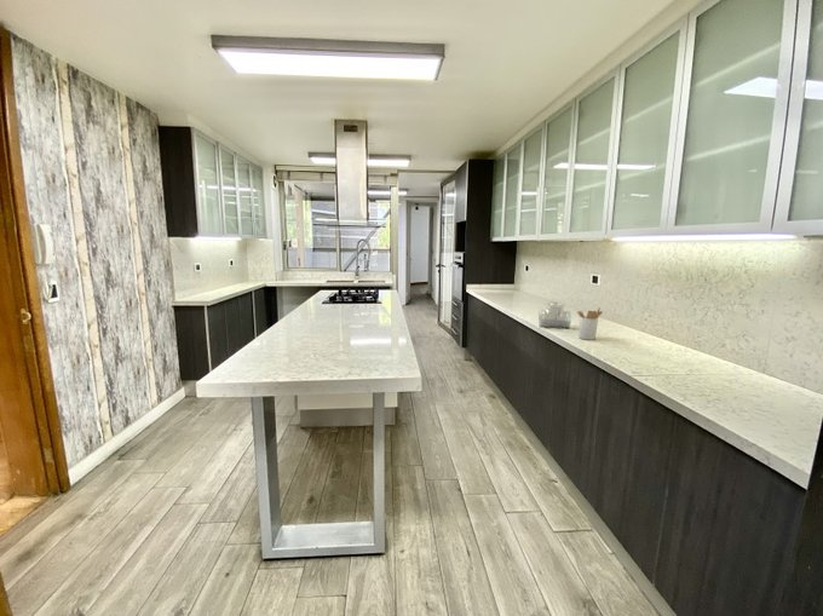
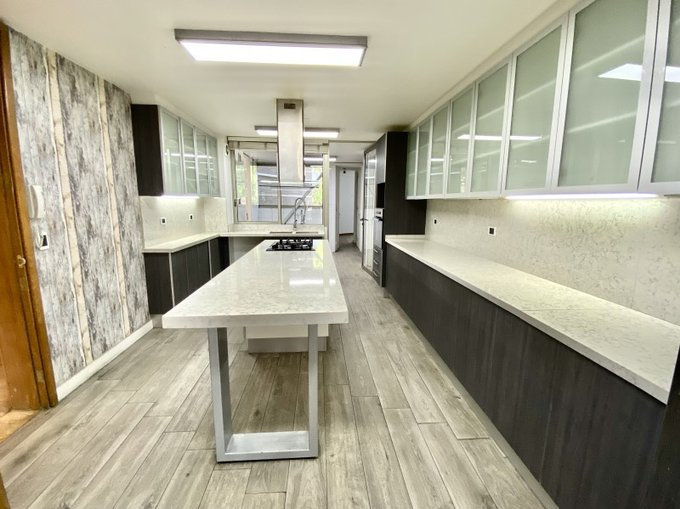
- utensil holder (589, 323)
- pipe fitting (554, 315)
